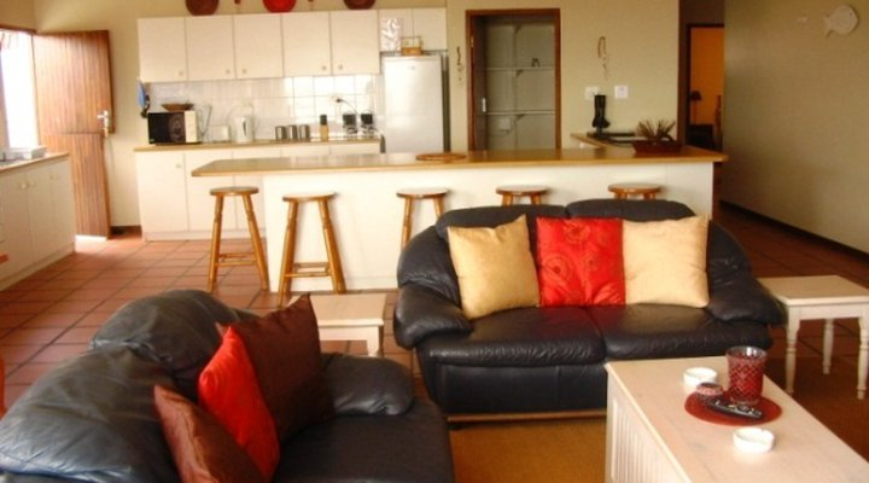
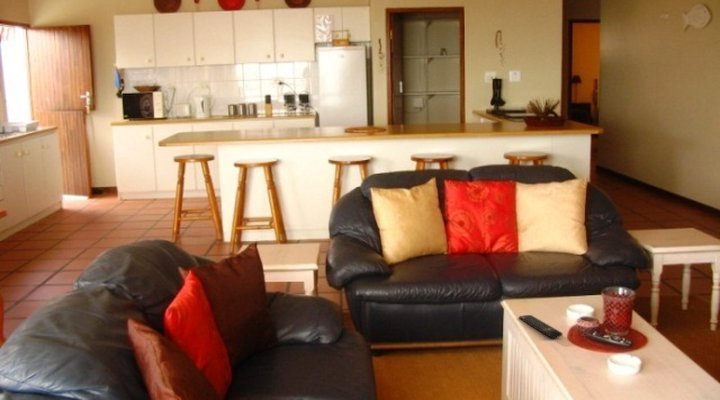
+ remote control (539, 326)
